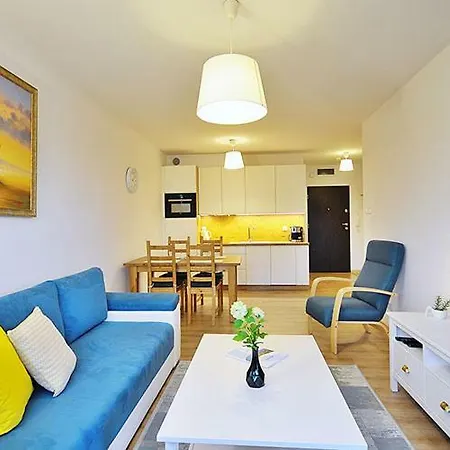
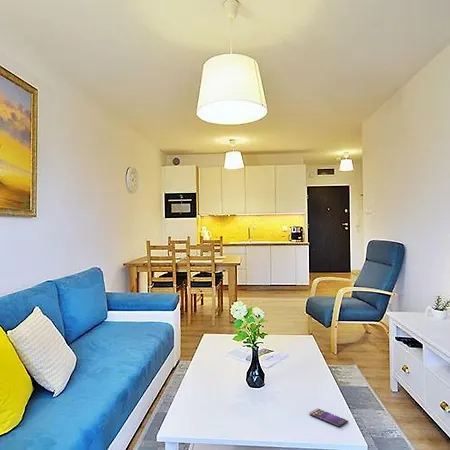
+ smartphone (328, 417)
